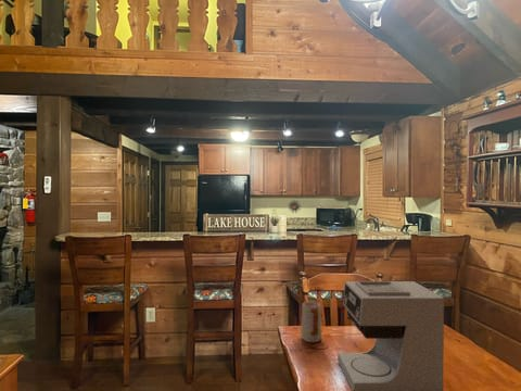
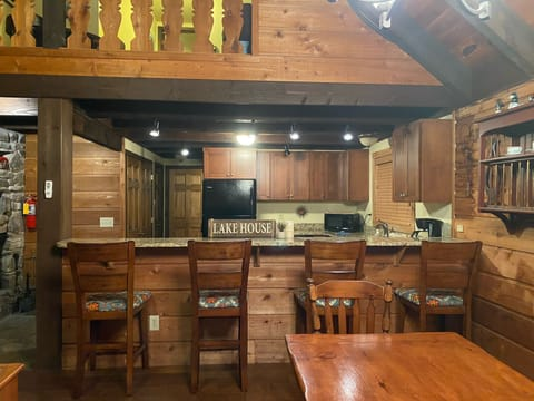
- coffee maker (385, 330)
- mug (312, 321)
